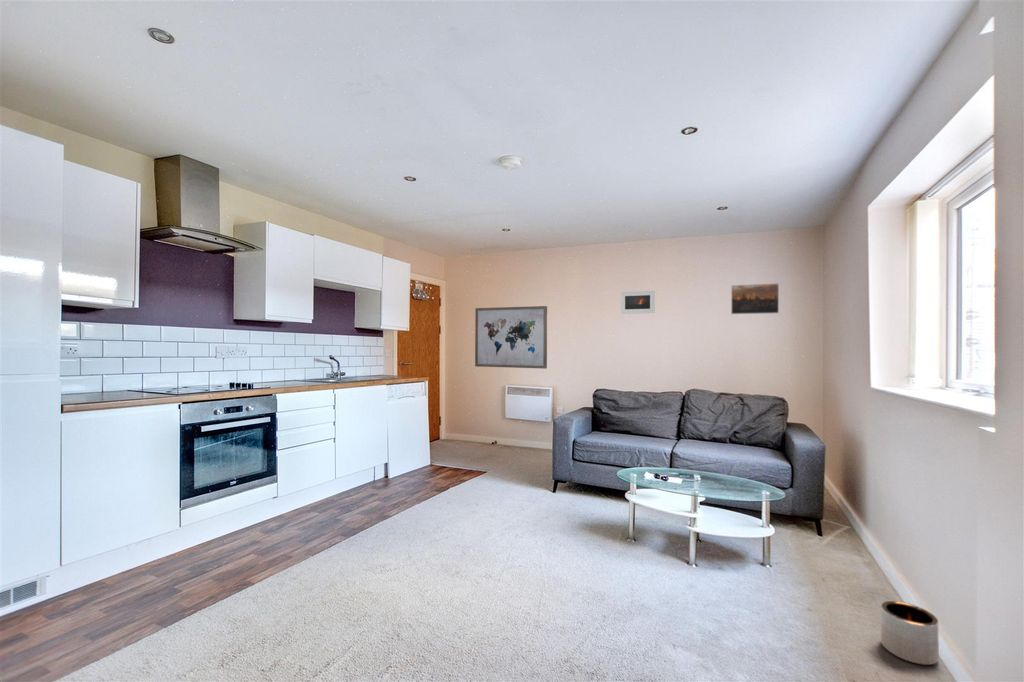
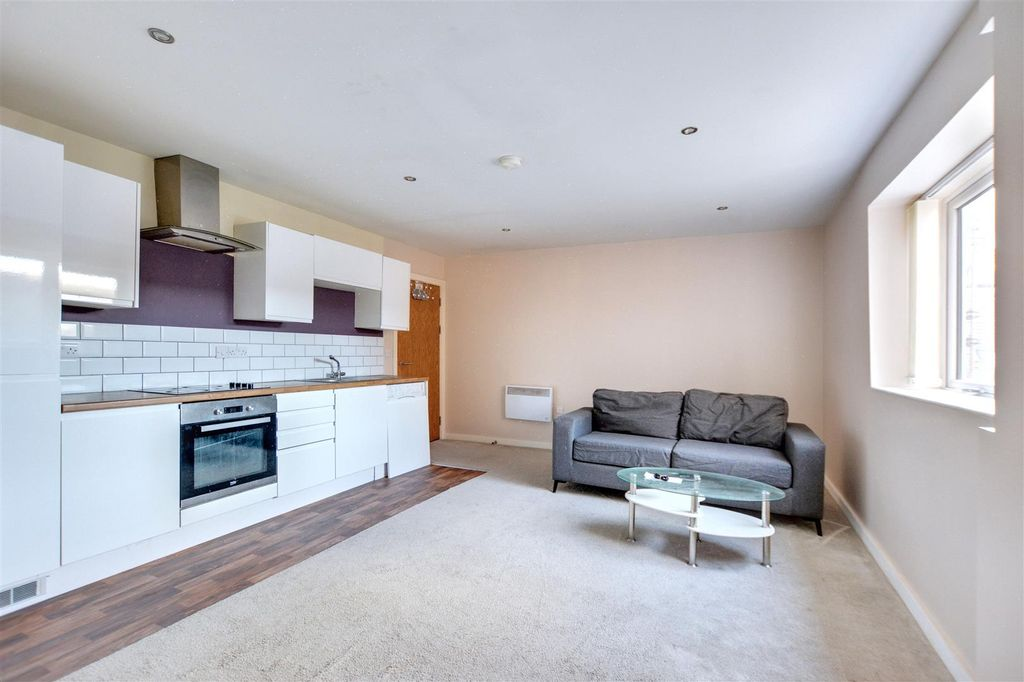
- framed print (637, 302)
- wall art (509, 337)
- planter (908, 632)
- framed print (754, 299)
